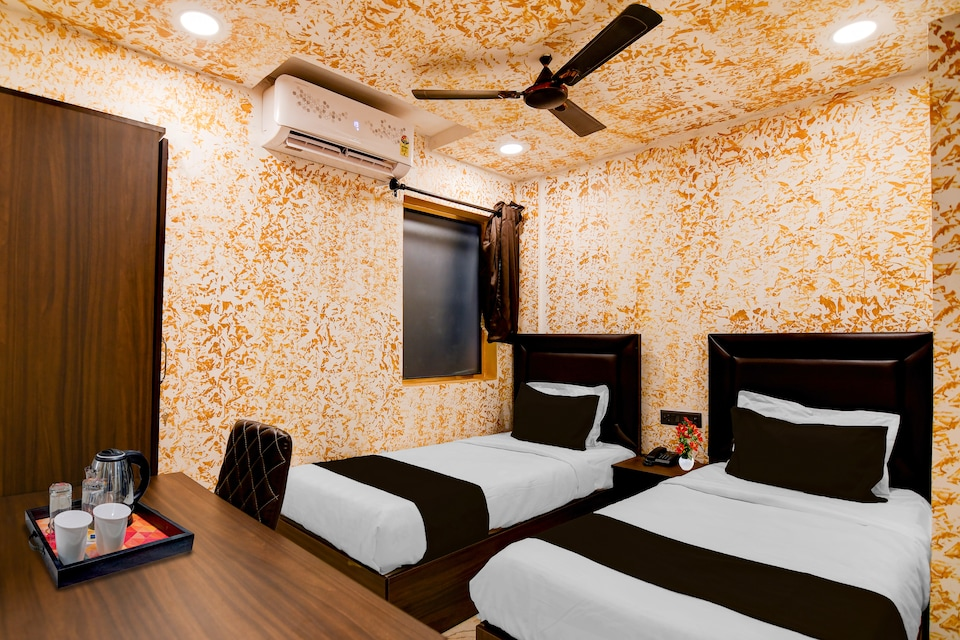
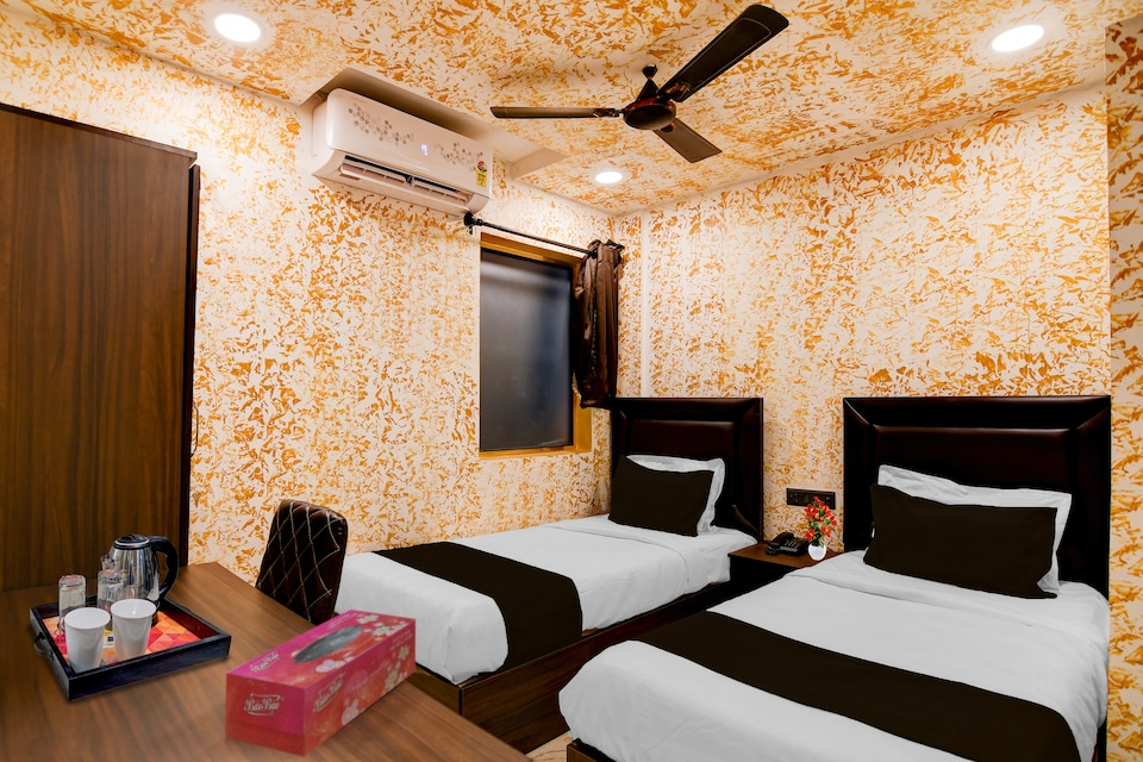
+ tissue box (330, 672)
